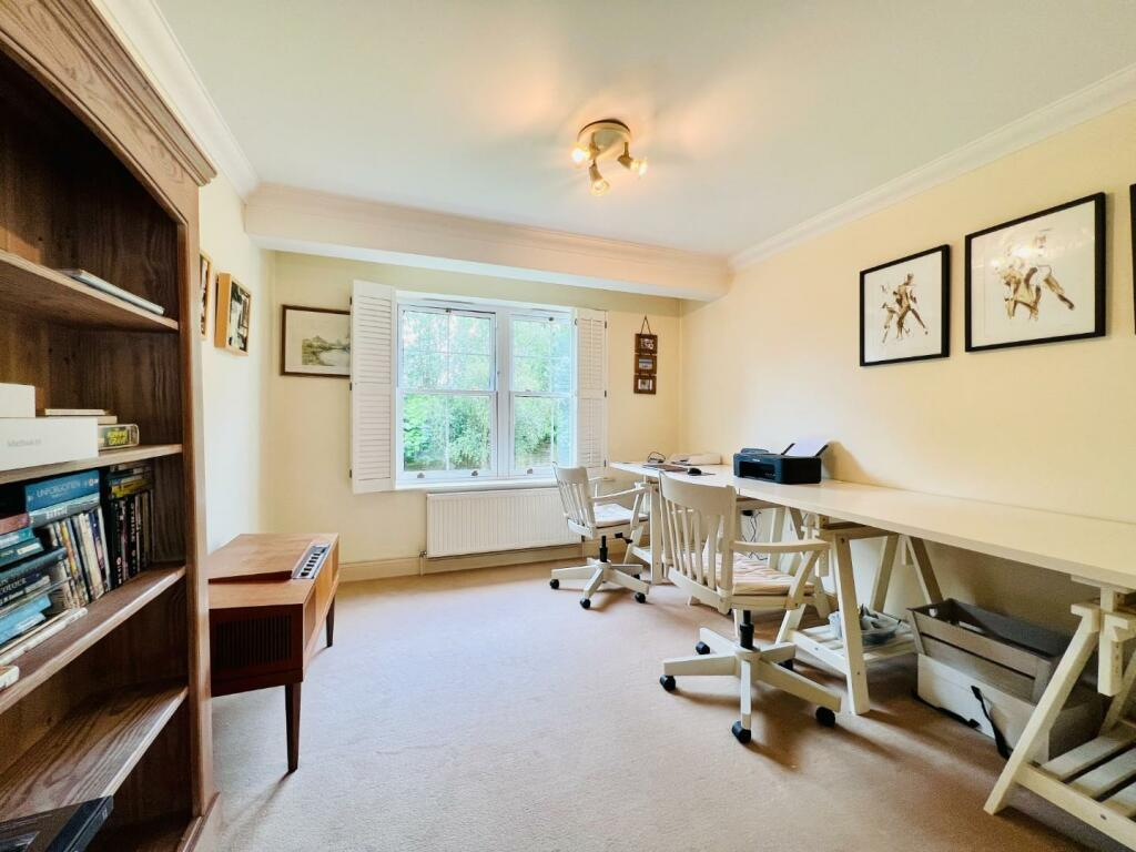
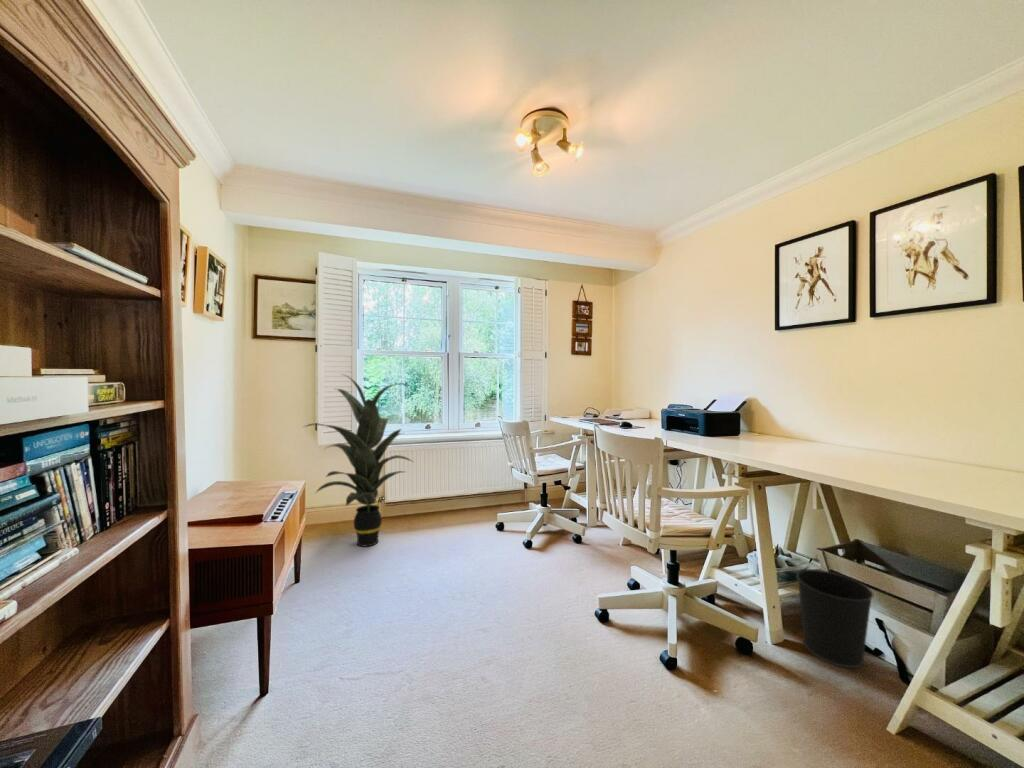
+ indoor plant (361, 458)
+ wastebasket (832, 617)
